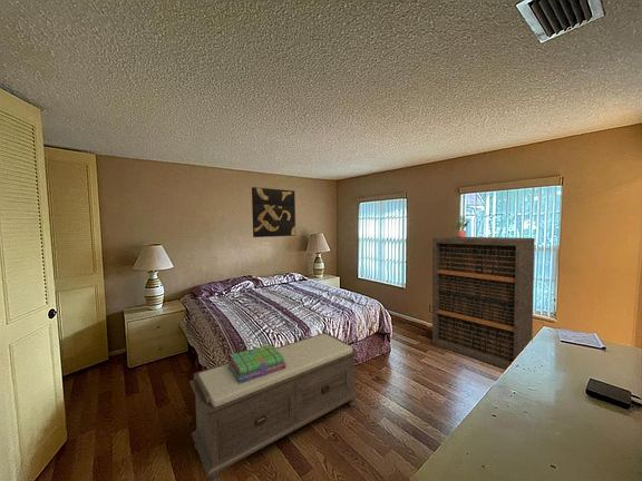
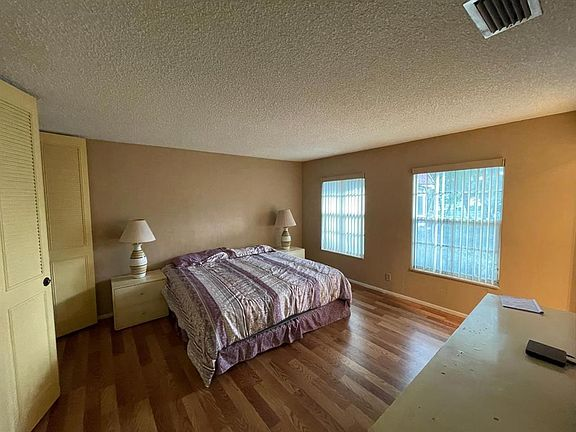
- wall art (274, 213)
- potted plant (459, 226)
- bookshelf (479, 294)
- stack of books (256, 361)
- bench (282, 391)
